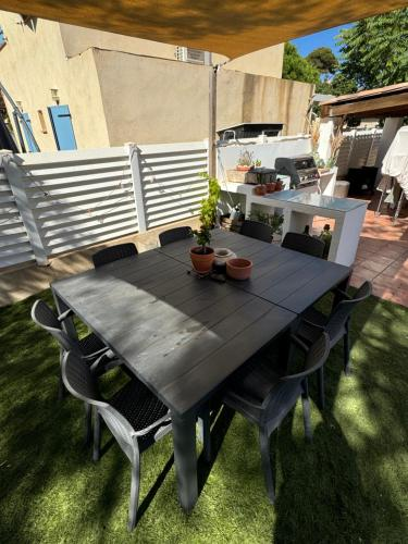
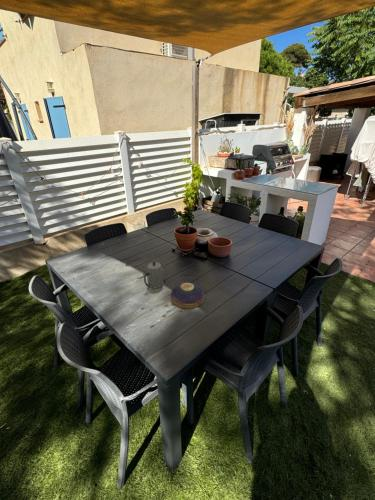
+ decorative bowl (187, 291)
+ teapot (155, 272)
